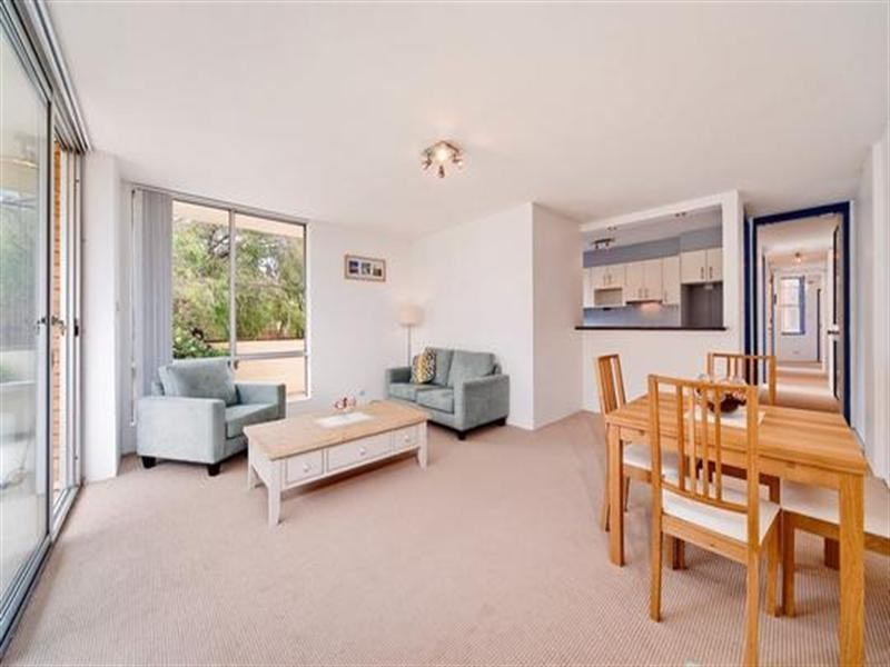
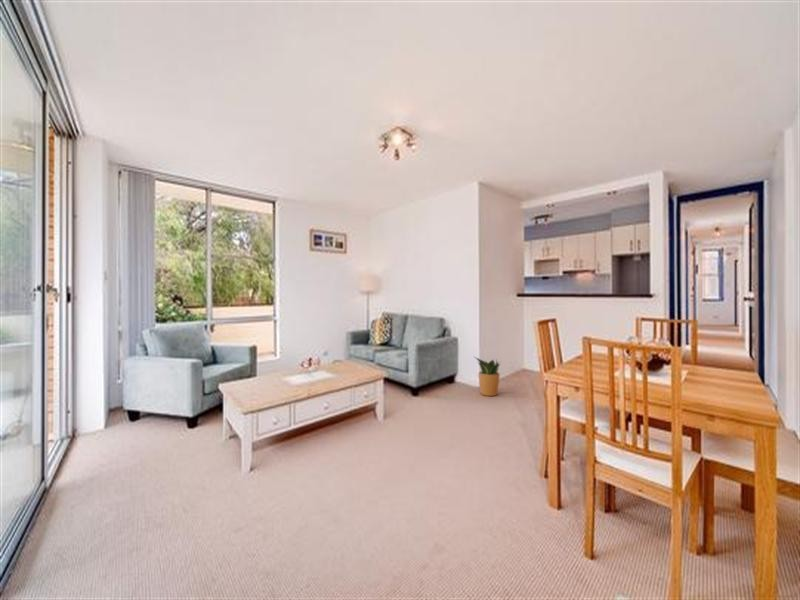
+ potted plant (488, 376)
